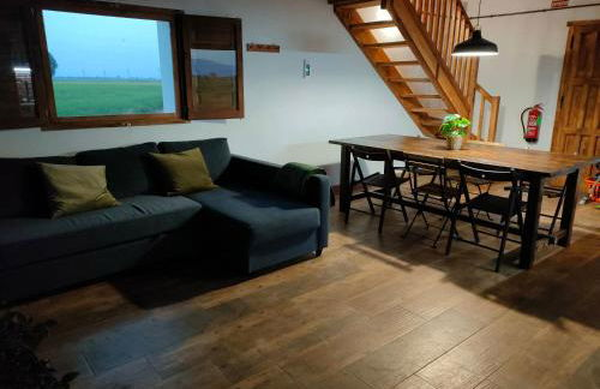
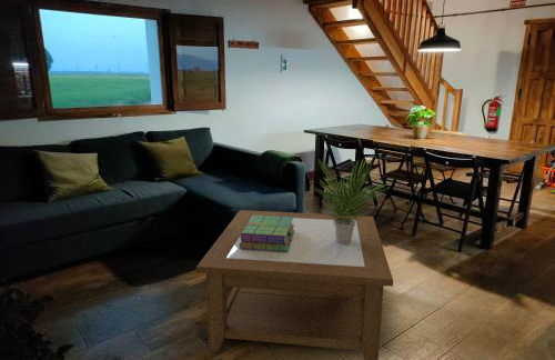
+ potted plant (346, 201)
+ coffee table (299, 274)
+ stack of books (268, 231)
